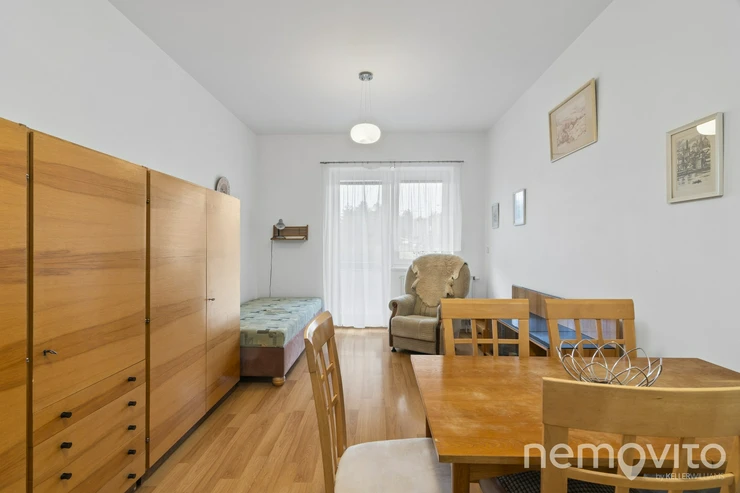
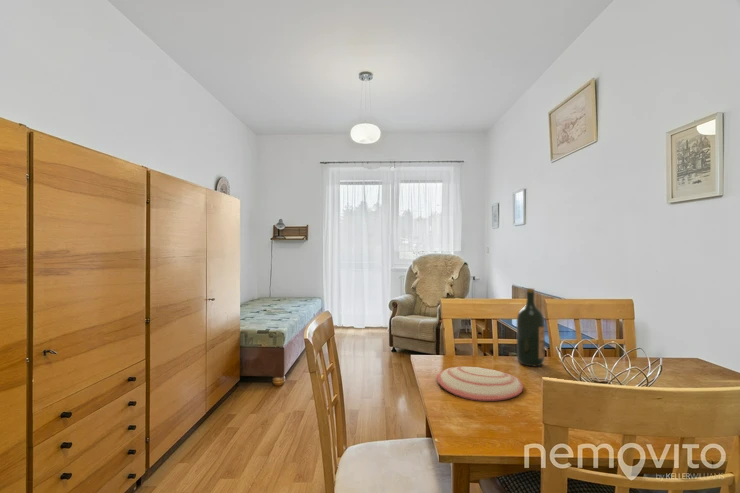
+ wine bottle (530, 326)
+ plate (478, 378)
